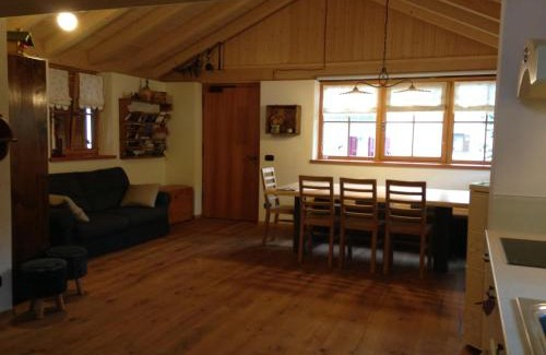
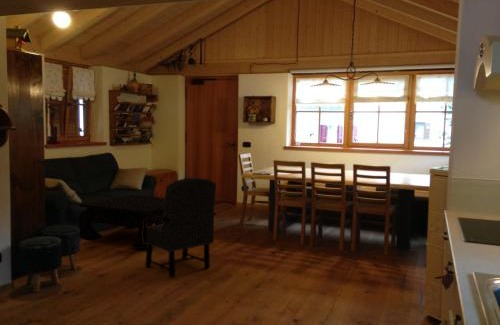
+ armchair (179, 222)
+ coffee table (137, 219)
